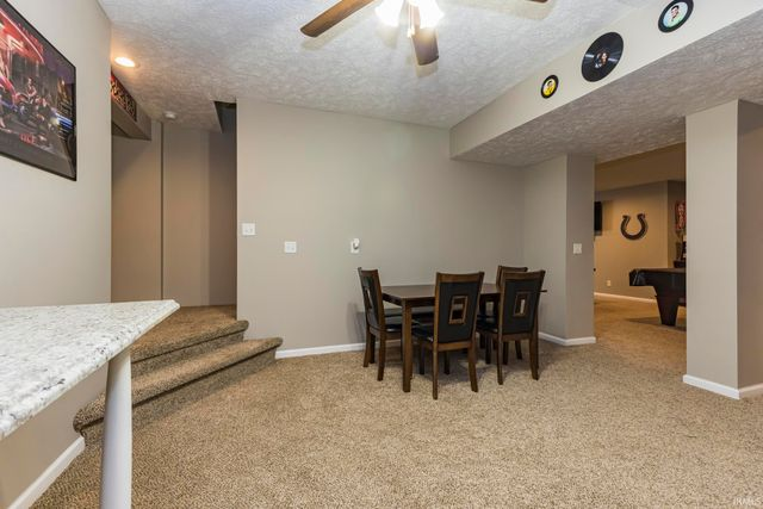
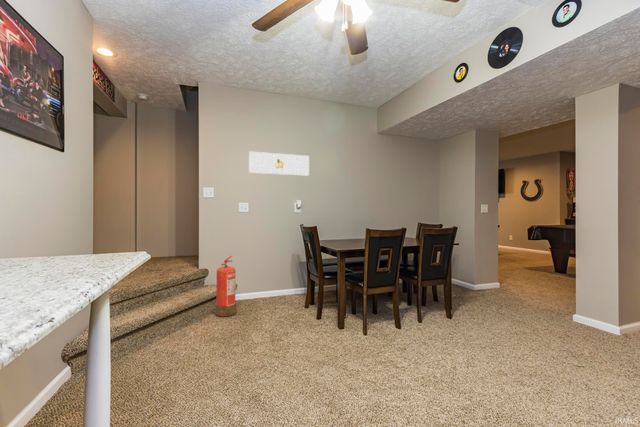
+ fire extinguisher (226, 285)
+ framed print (280, 163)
